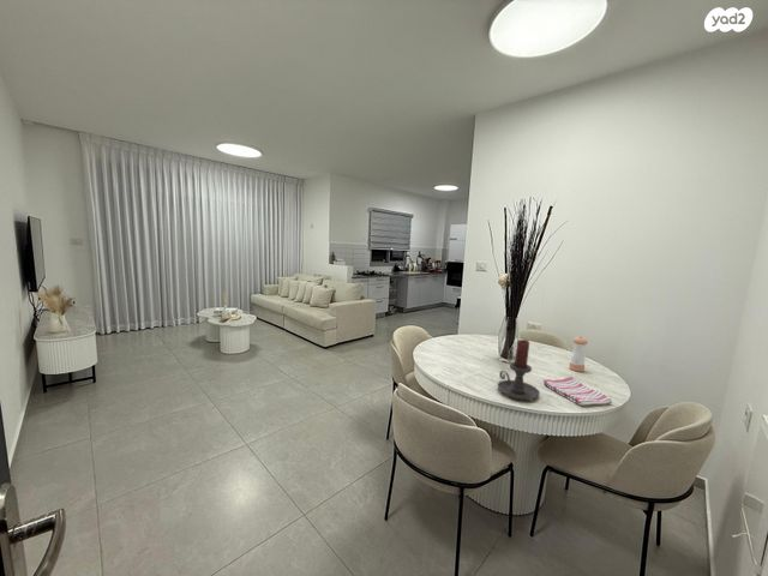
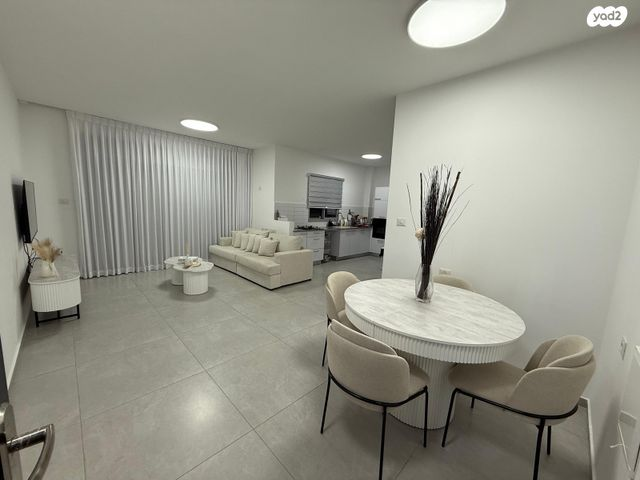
- pepper shaker (578, 353)
- candle holder (516, 364)
- dish towel (575, 390)
